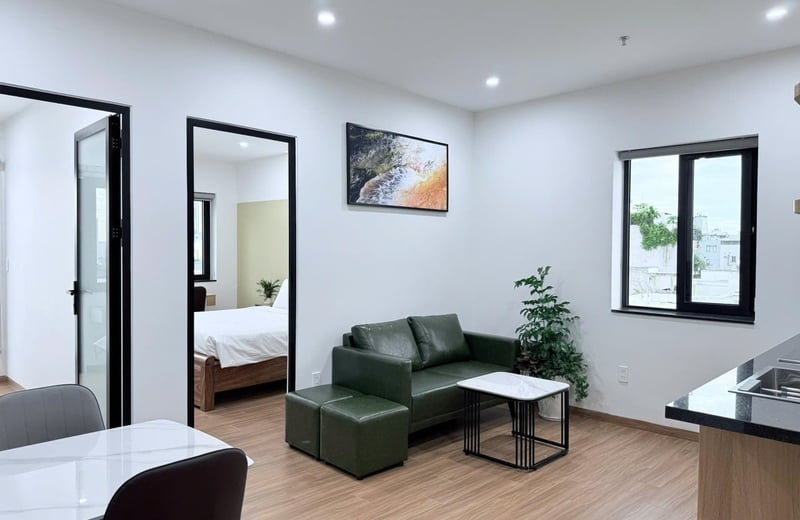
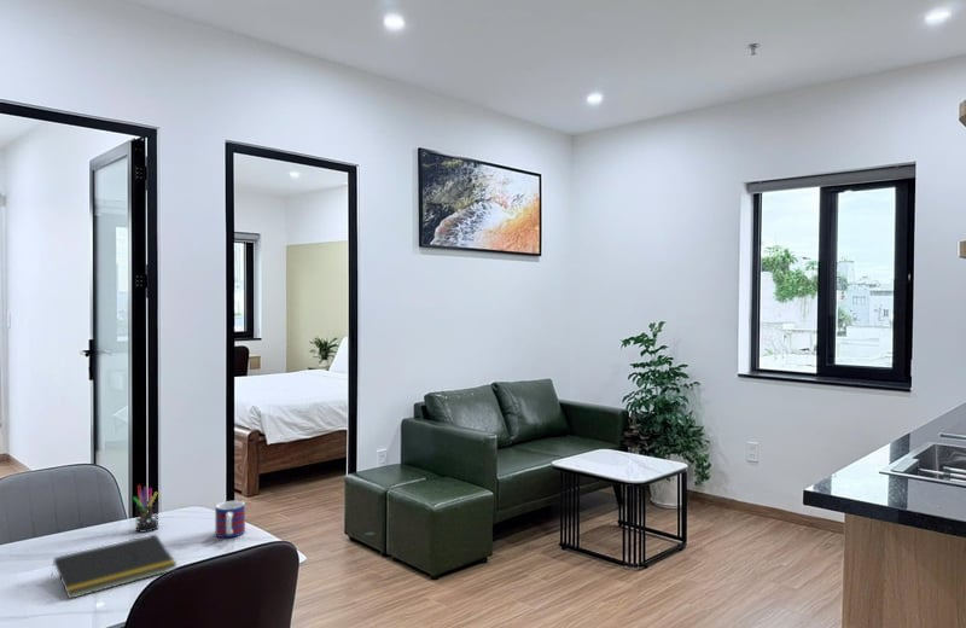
+ pen holder (144, 507)
+ mug (229, 521)
+ notepad (116, 563)
